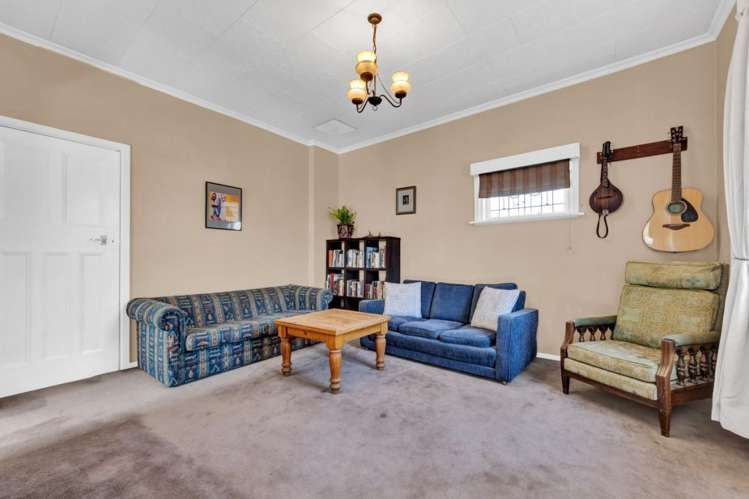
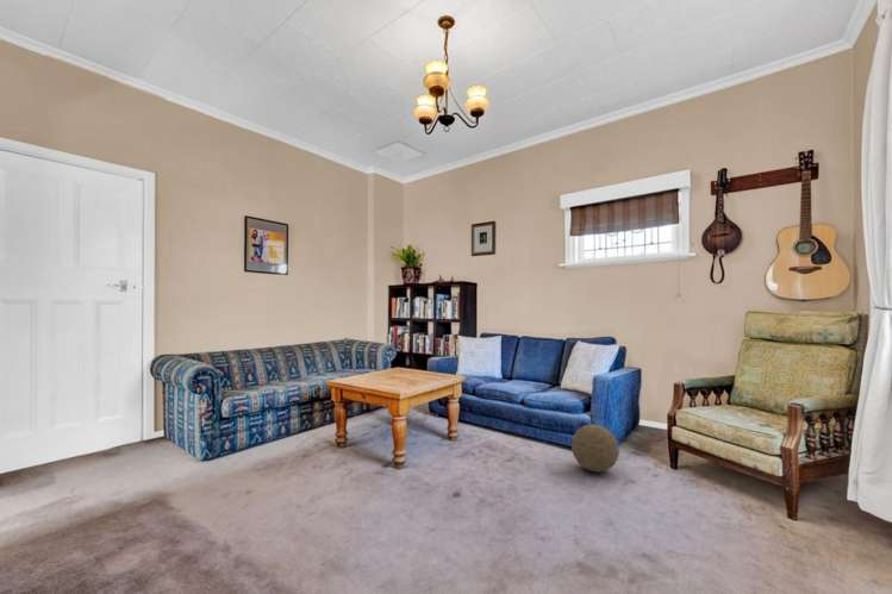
+ decorative ball (594, 448)
